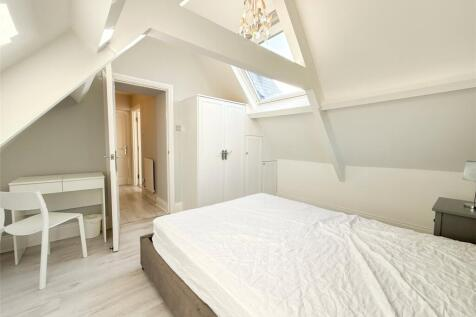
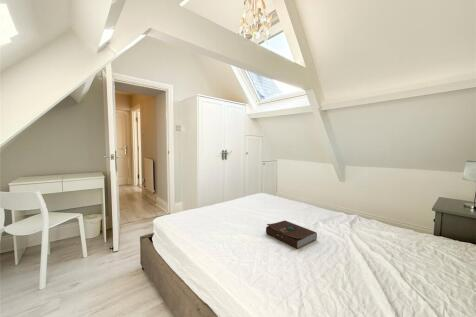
+ book (290, 231)
